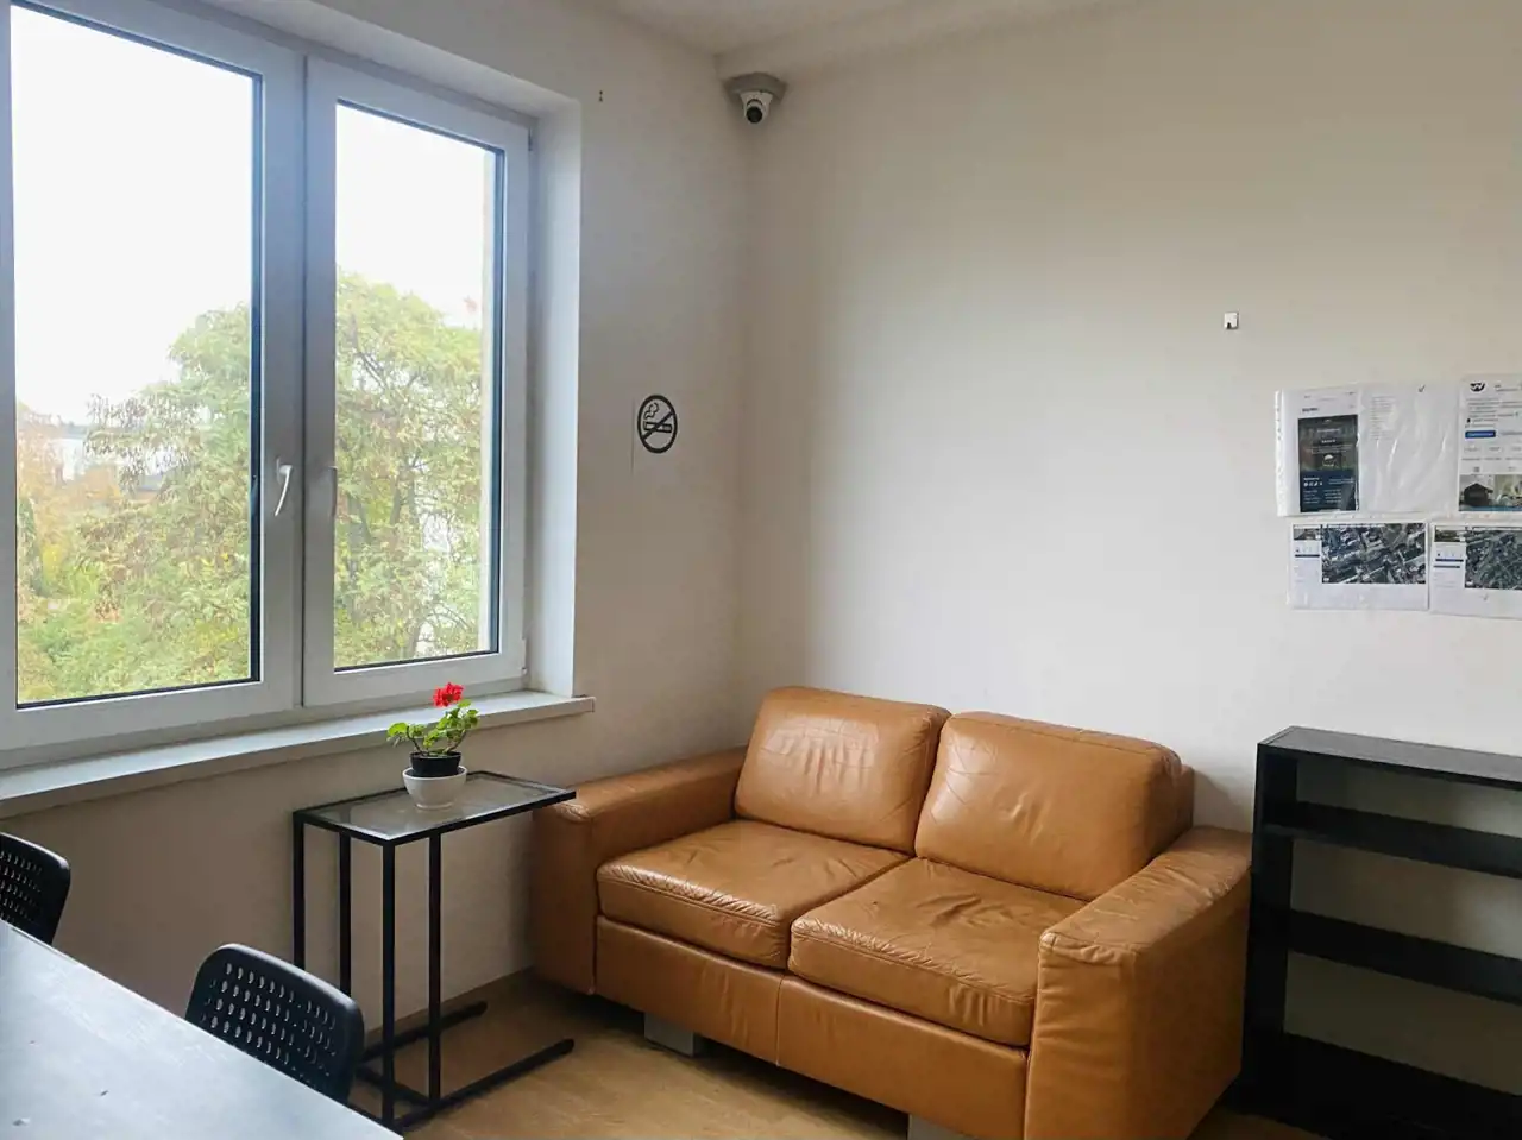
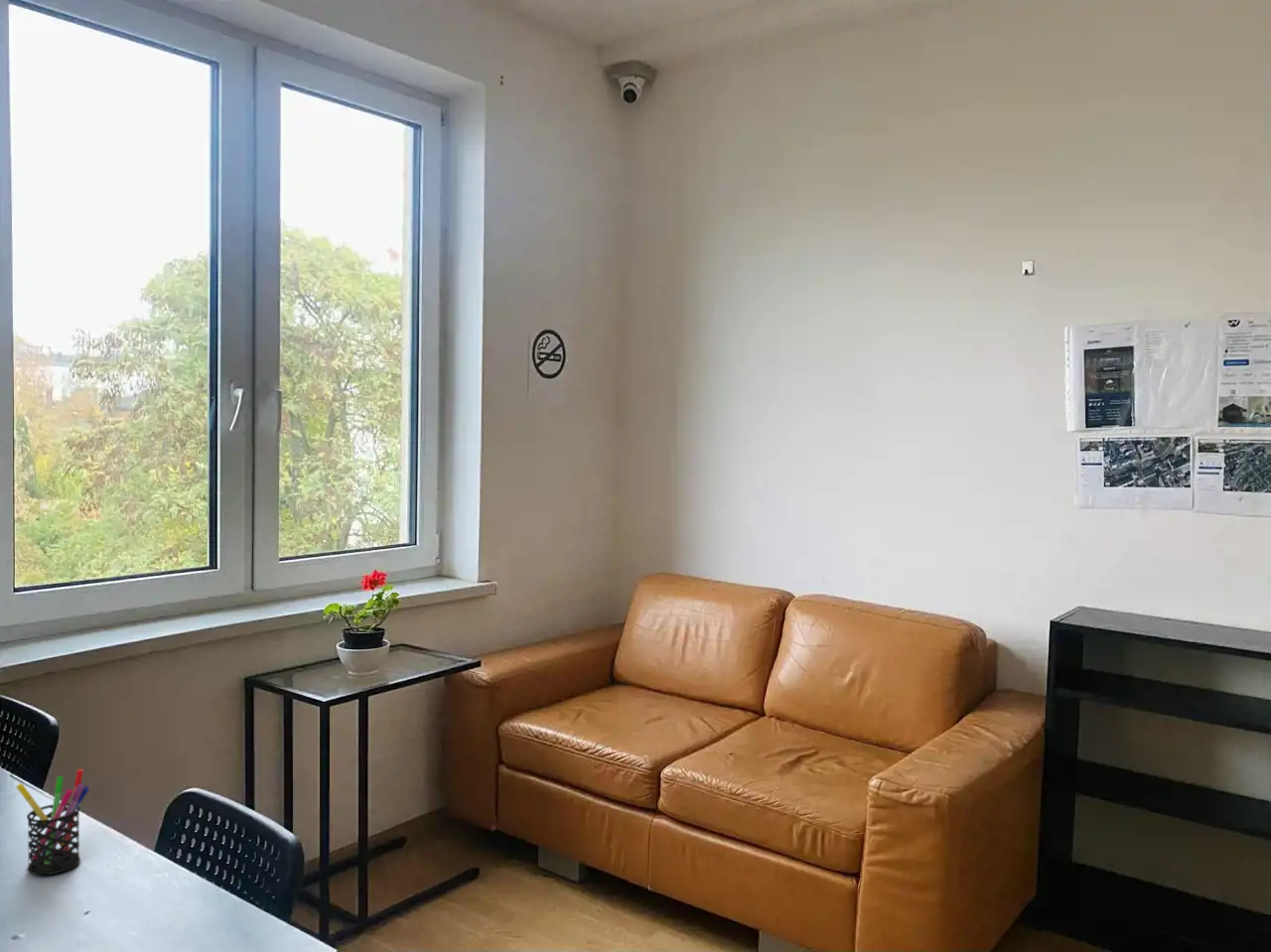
+ pen holder (58, 816)
